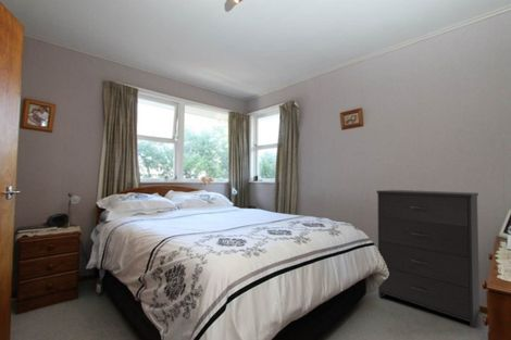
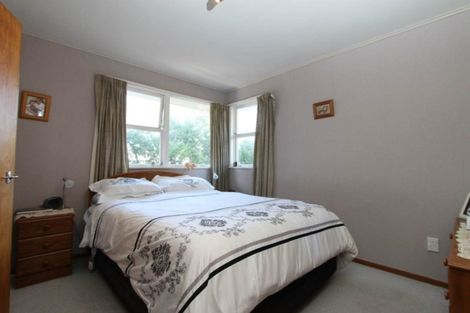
- dresser (425, 247)
